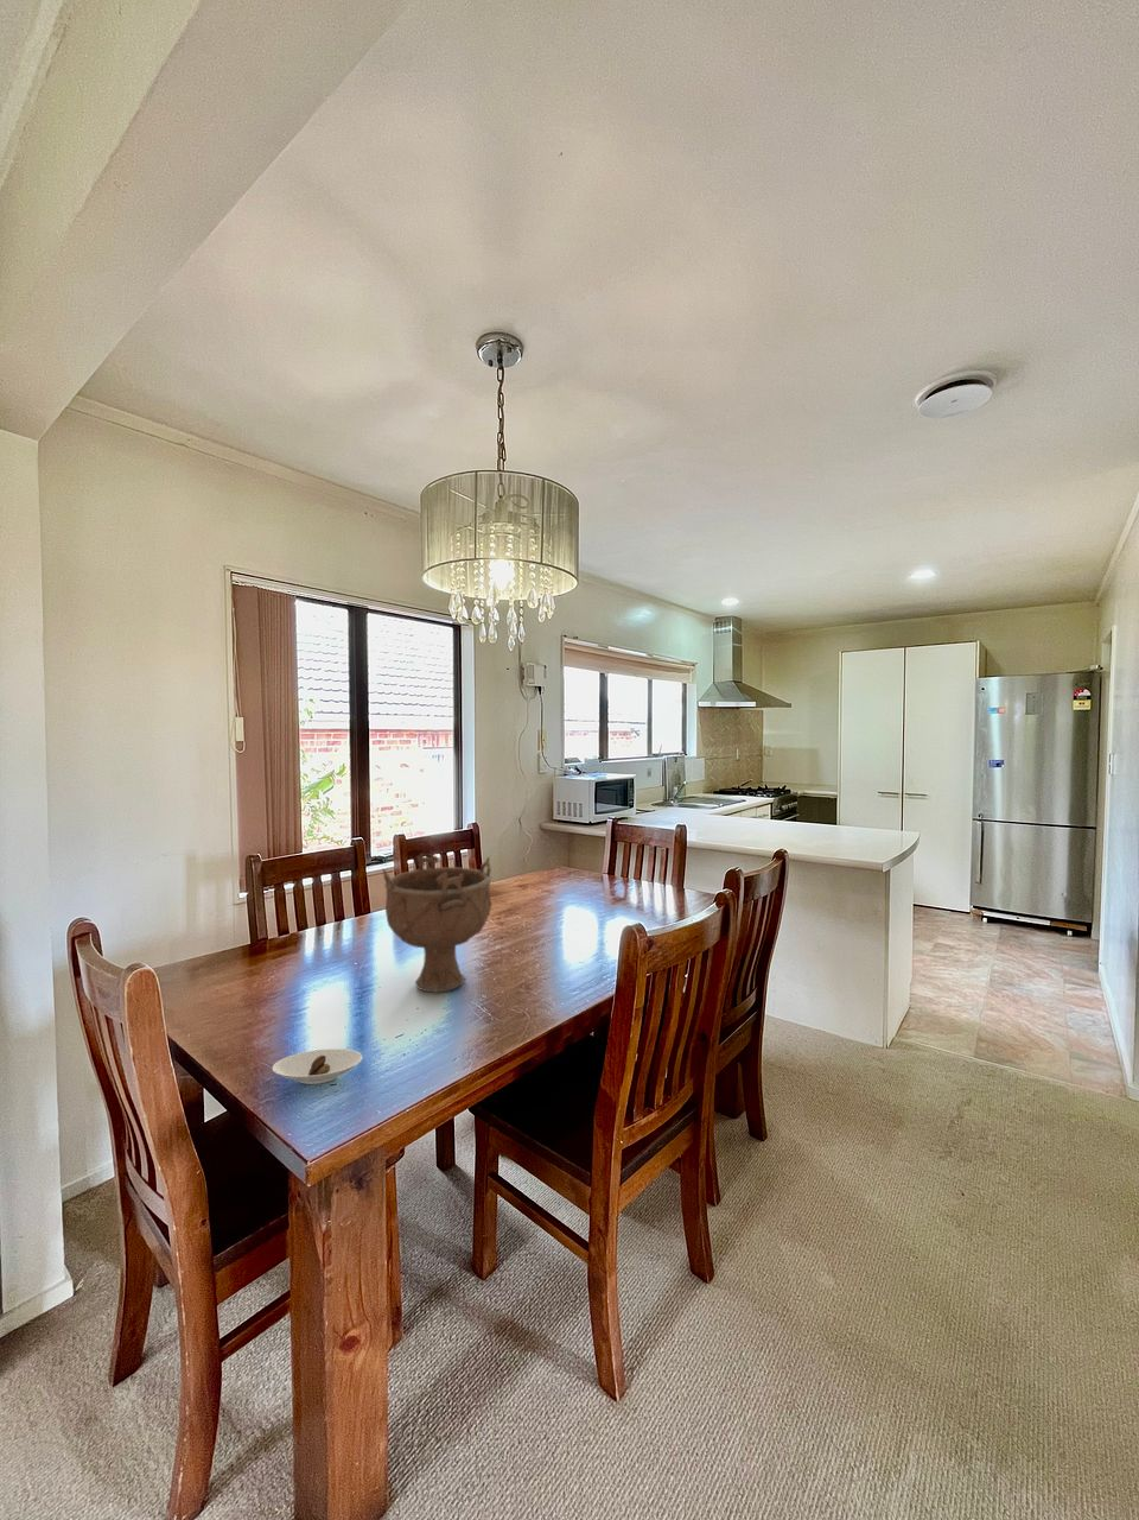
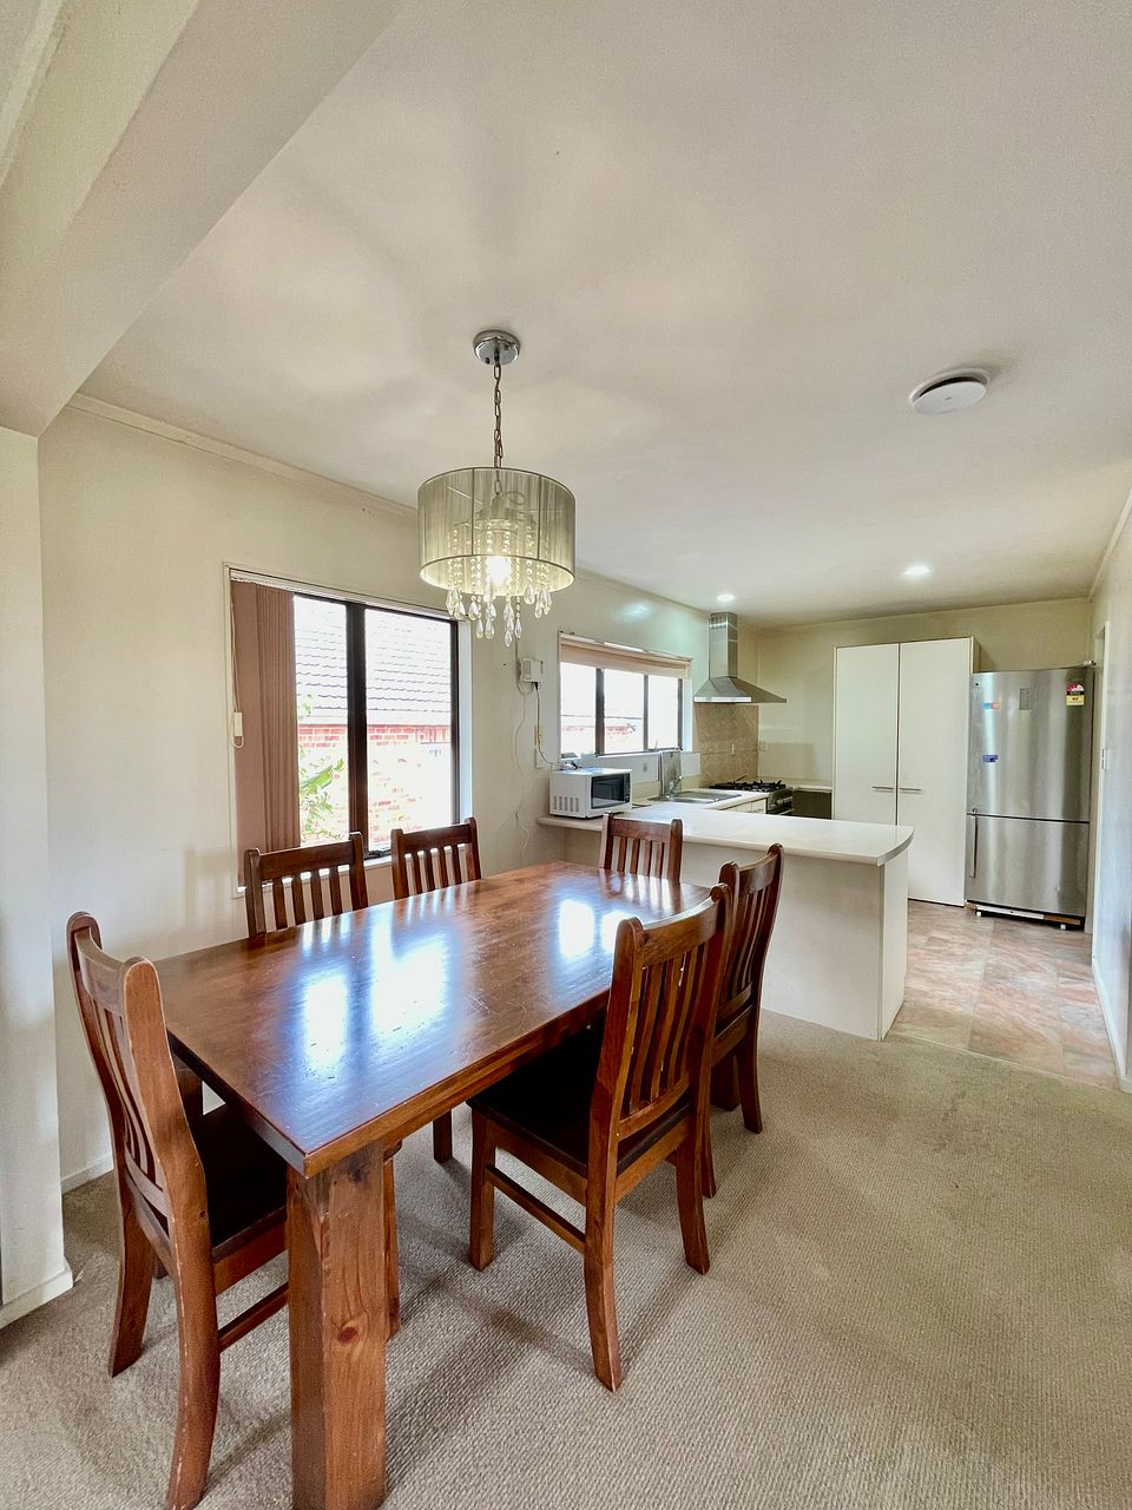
- decorative bowl (438, 923)
- saucer (318, 1068)
